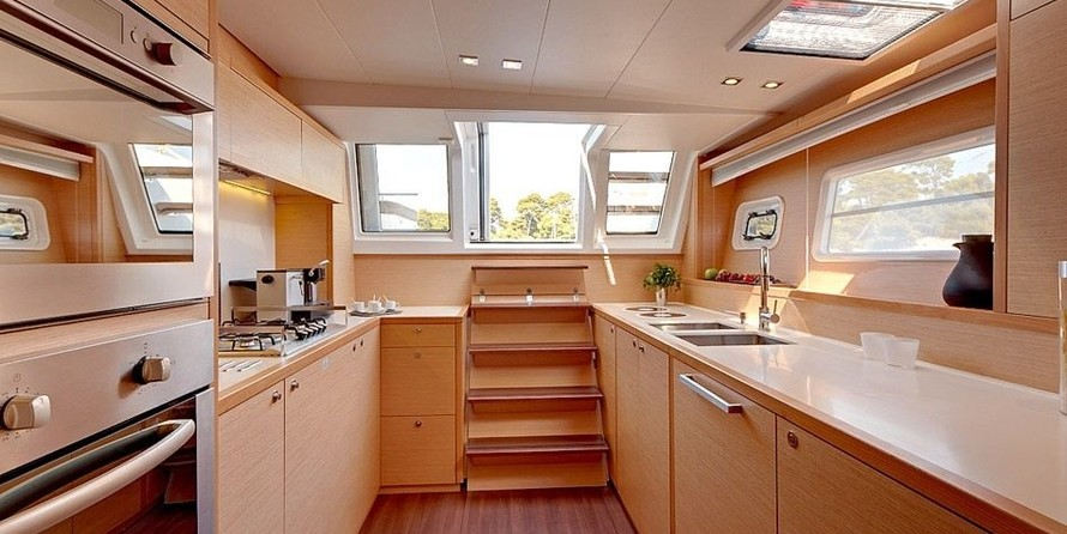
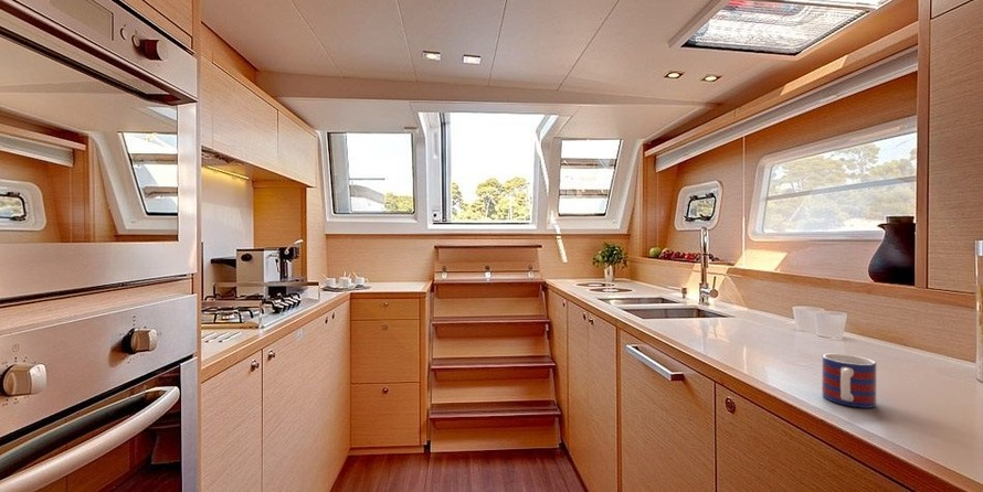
+ mug (847, 382)
